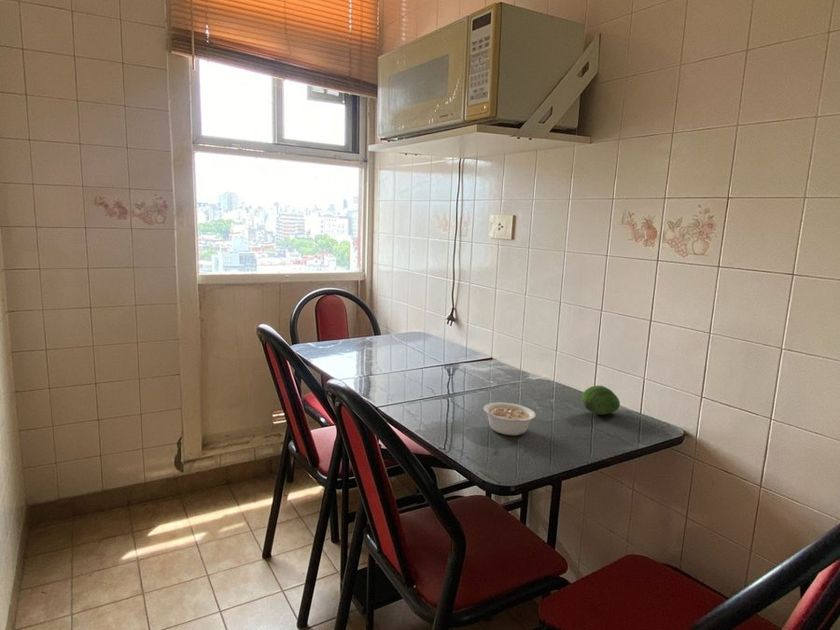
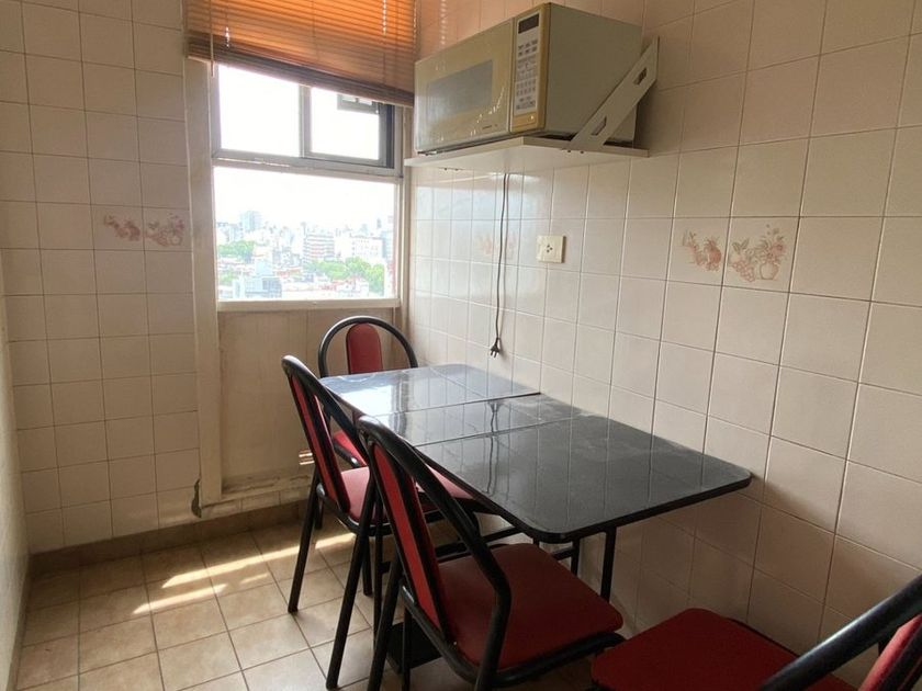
- legume (510, 418)
- fruit (601, 399)
